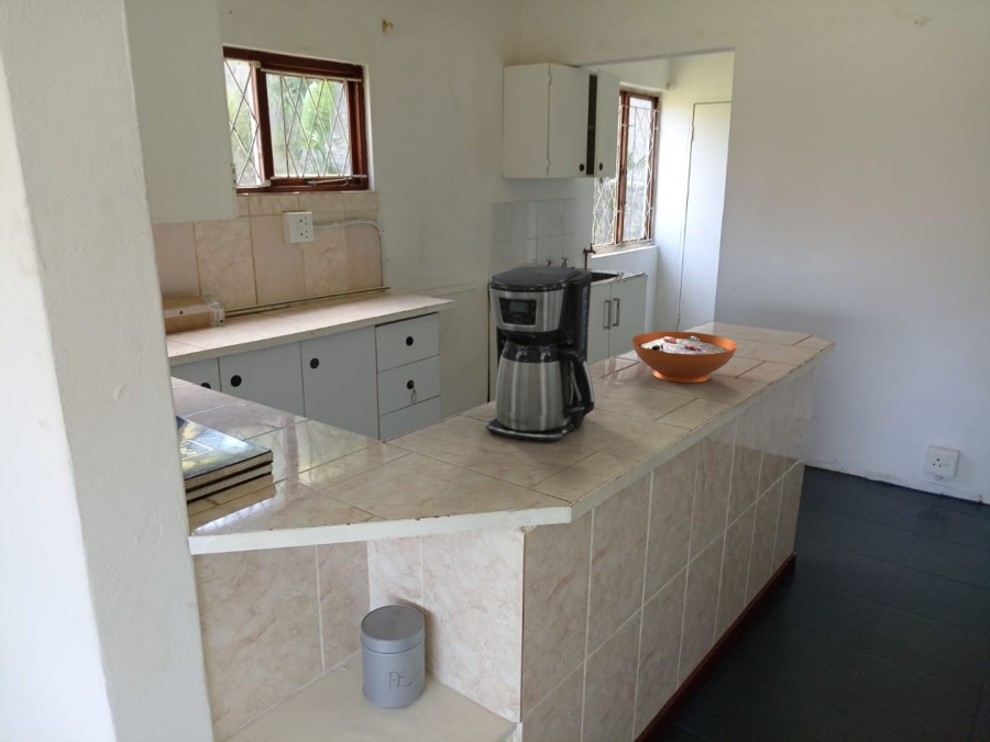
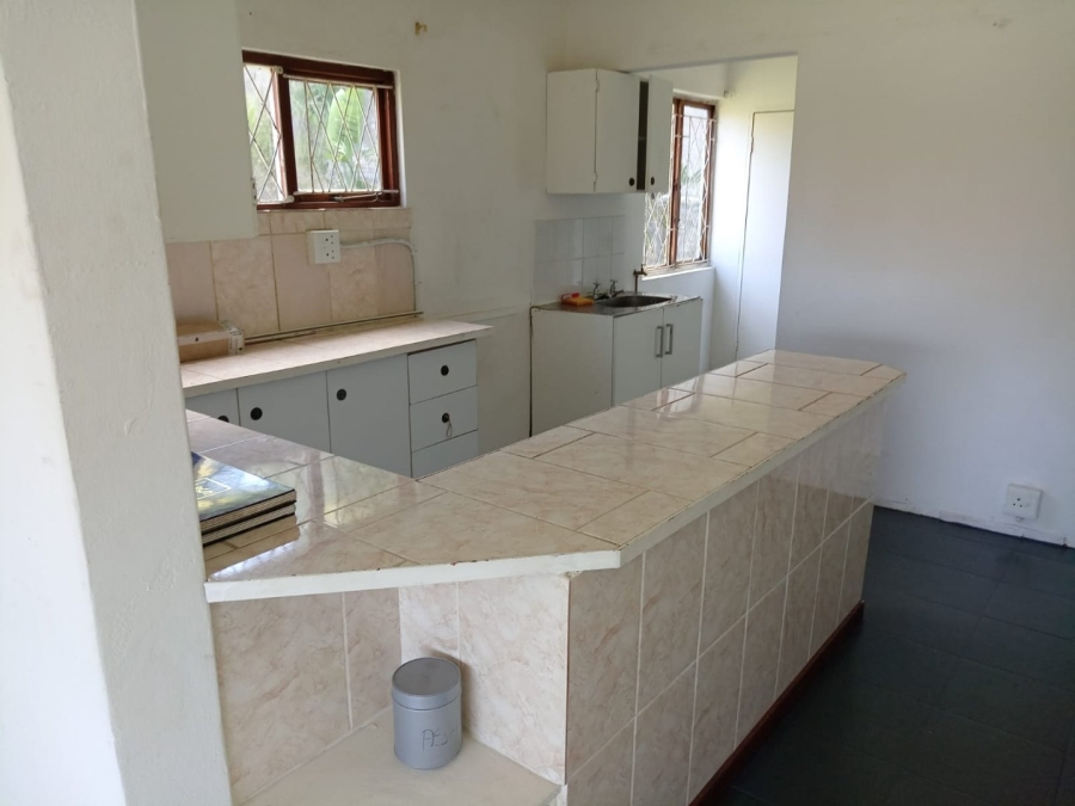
- coffee maker (556, 347)
- decorative bowl (682, 357)
